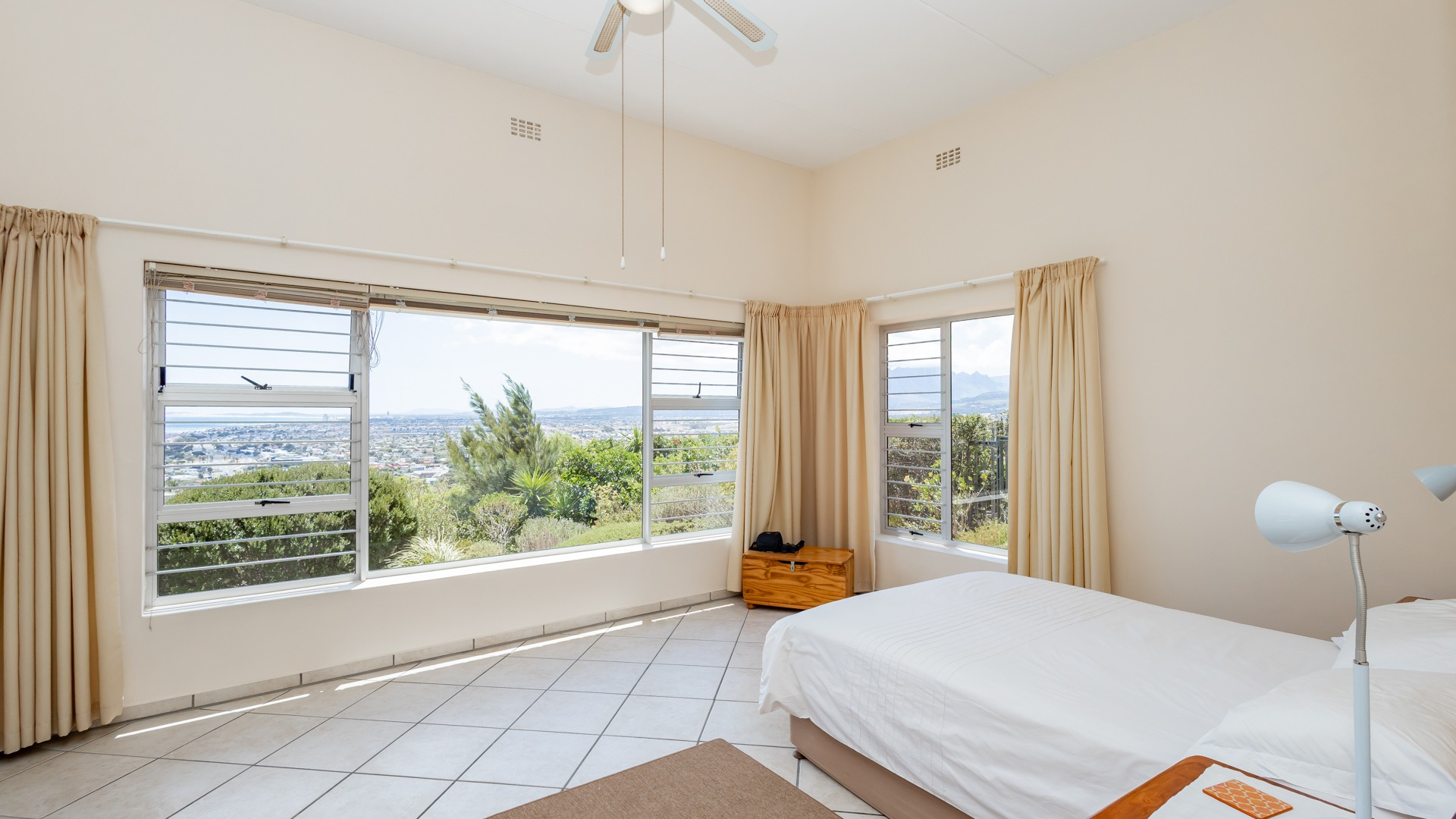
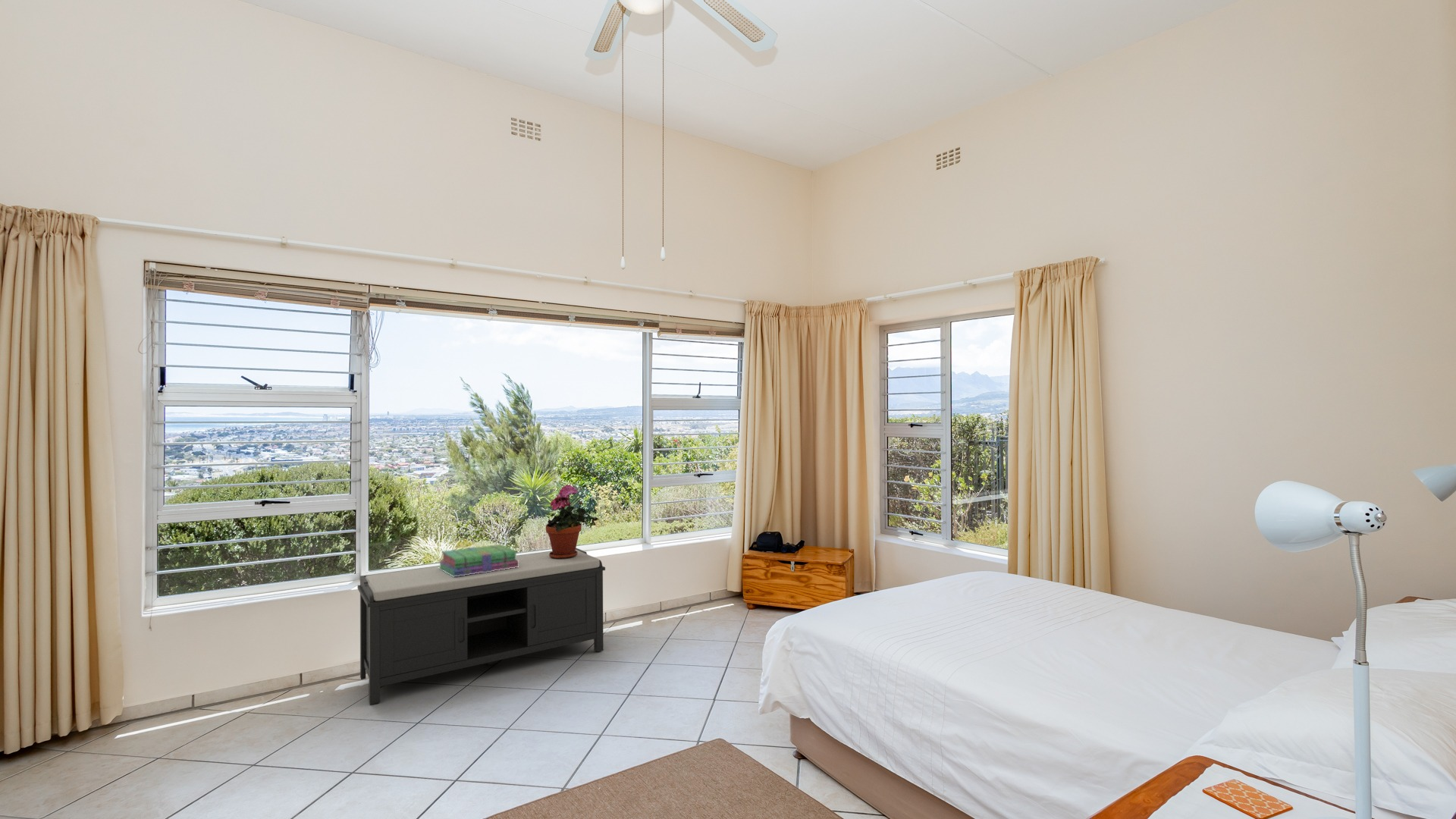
+ stack of books (479, 559)
+ potted plant (565, 519)
+ bench (488, 614)
